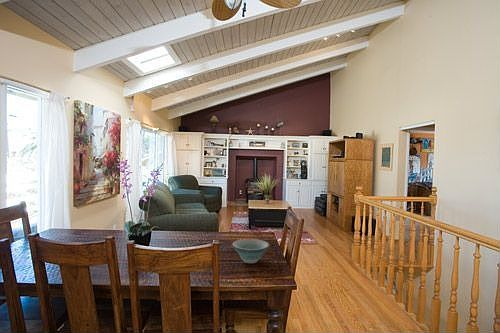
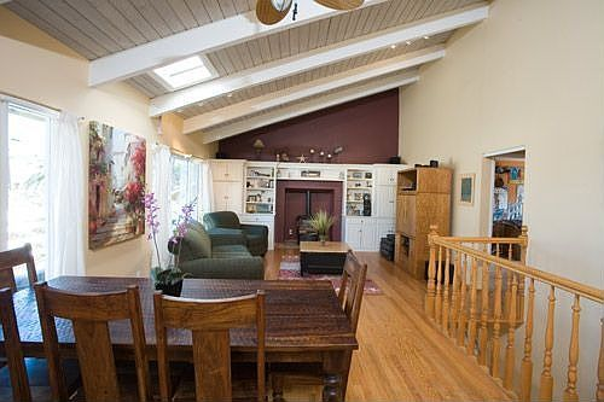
- bowl (250, 252)
